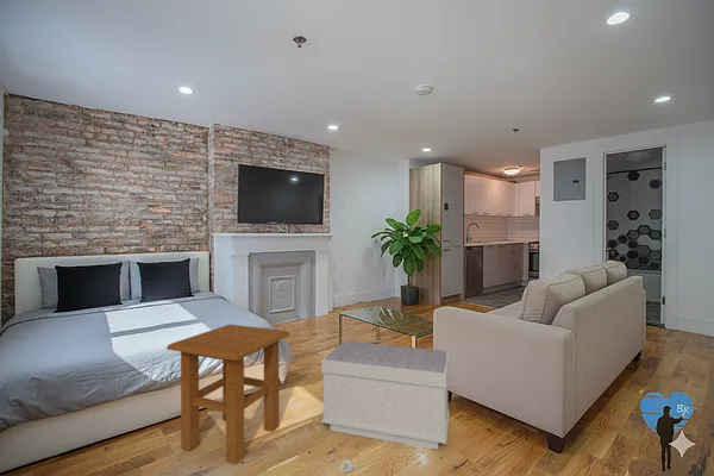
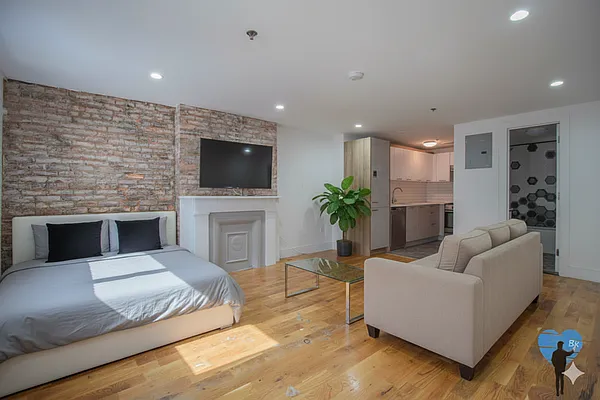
- bench (387, 388)
- side table (232, 386)
